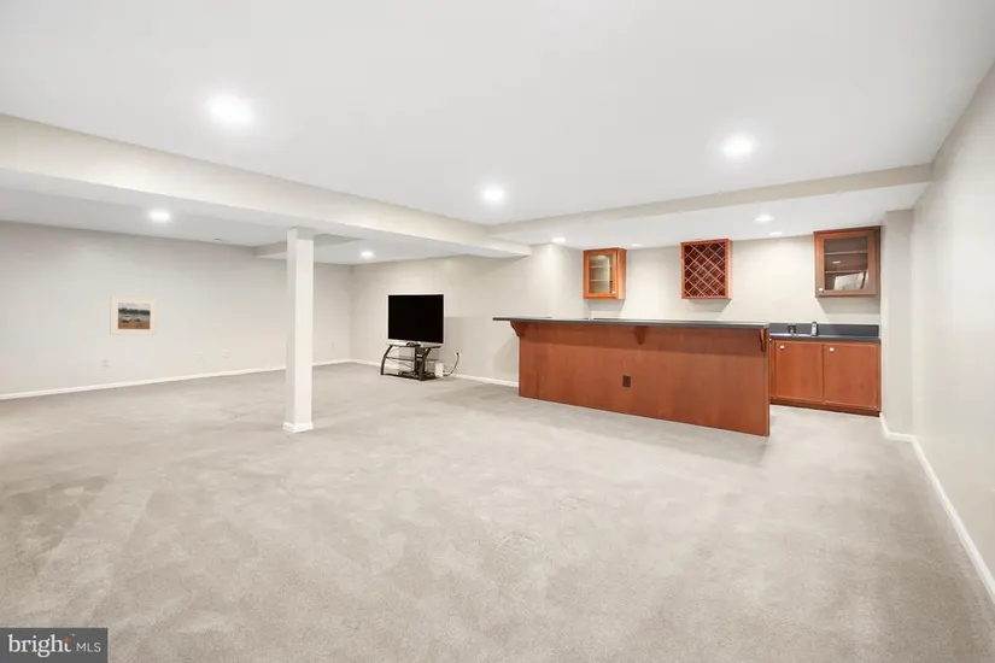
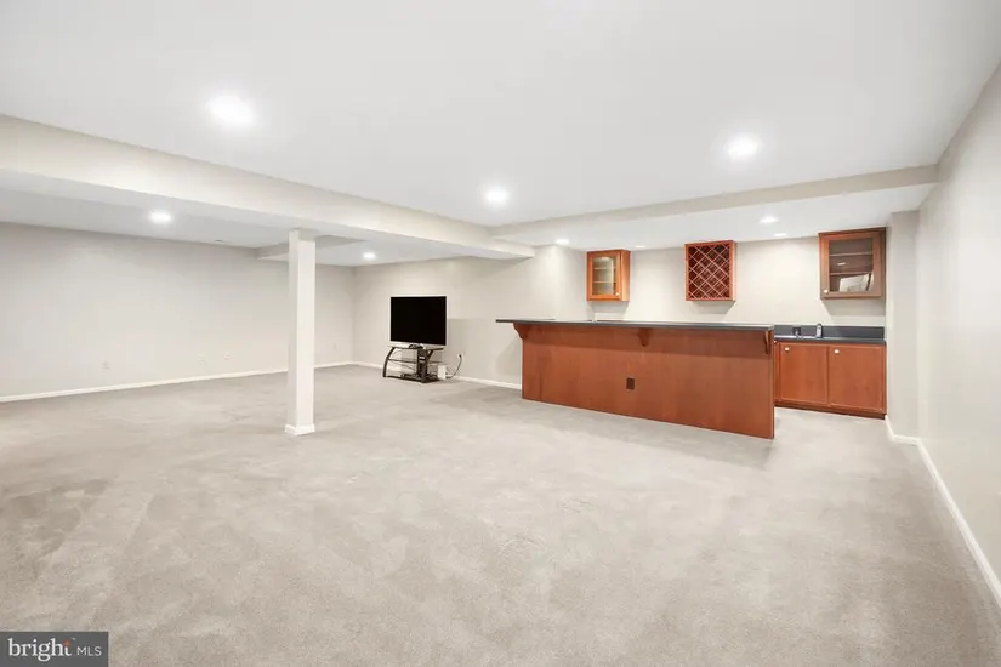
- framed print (134, 316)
